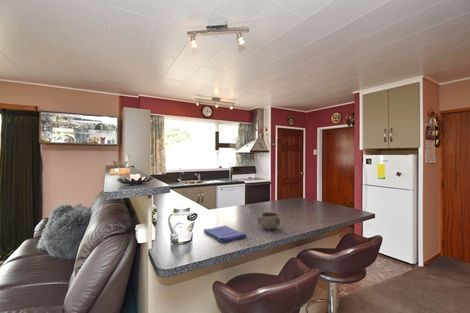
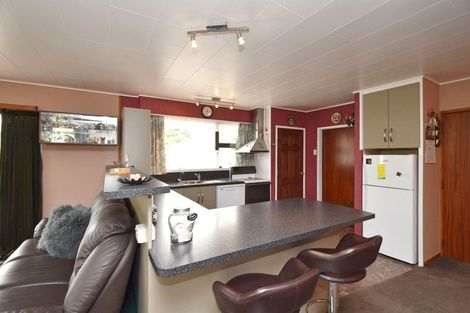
- decorative bowl (268, 220)
- dish towel (224, 232)
